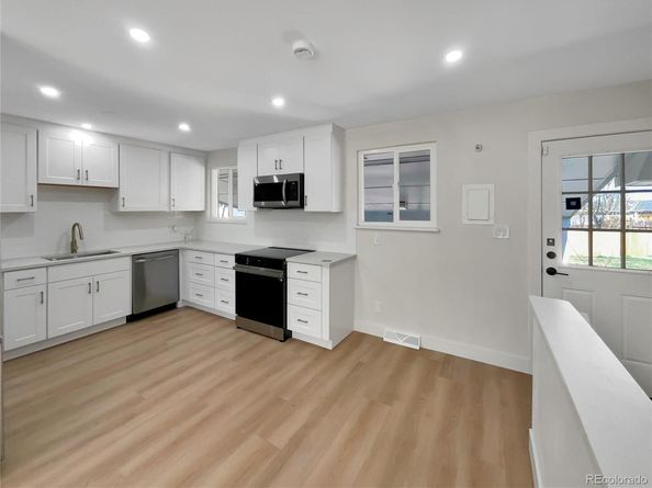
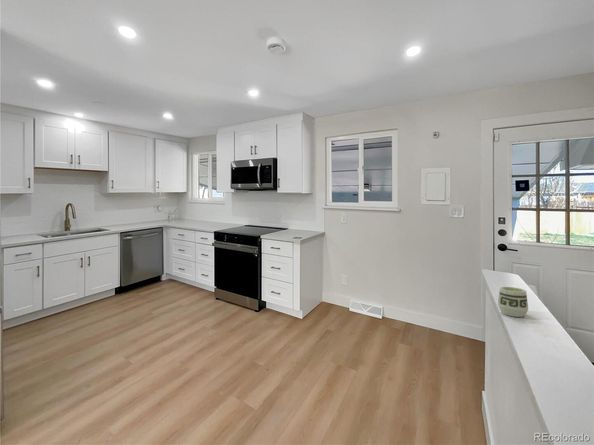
+ cup (512, 301)
